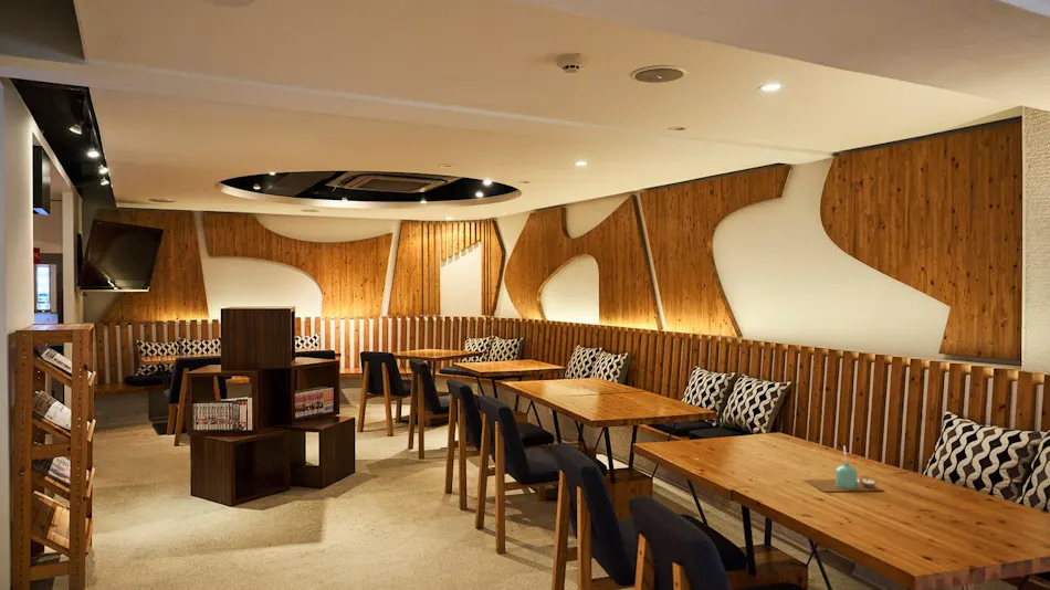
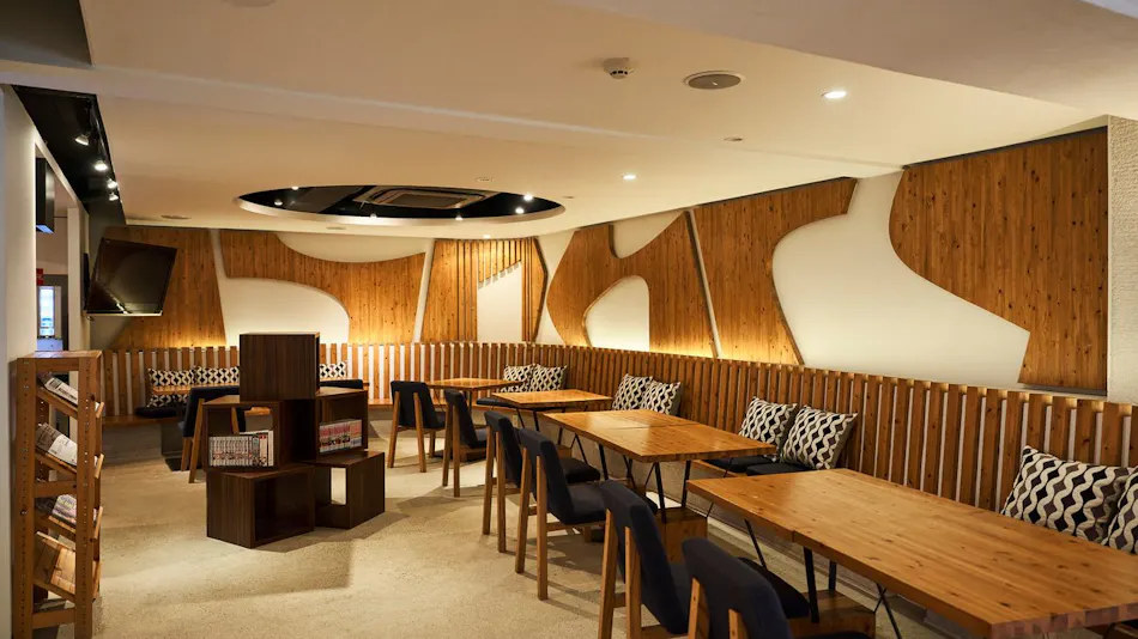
- candle (842, 465)
